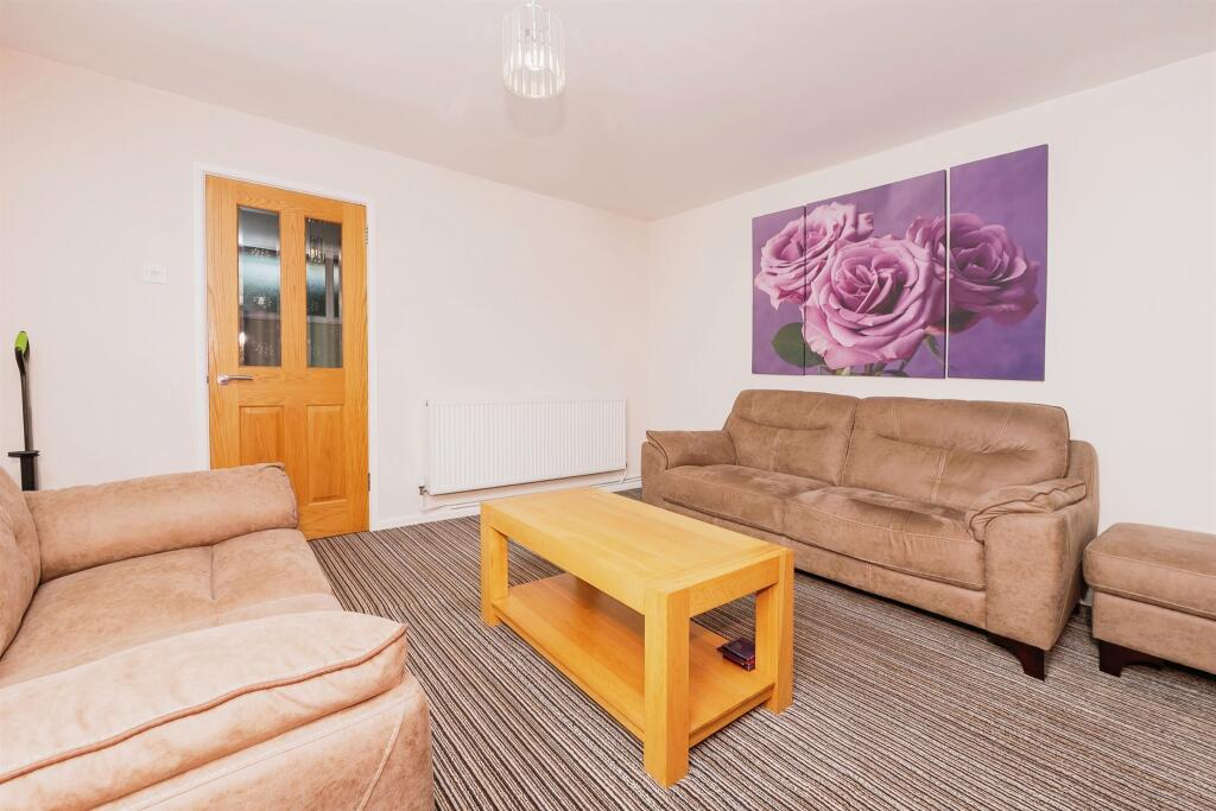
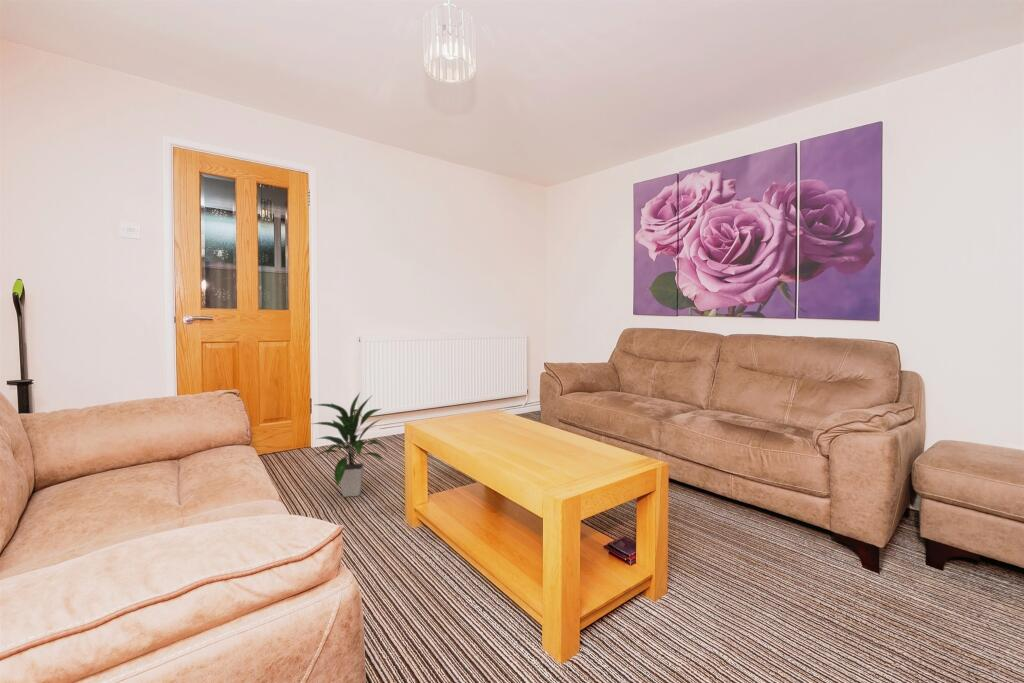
+ indoor plant (349, 443)
